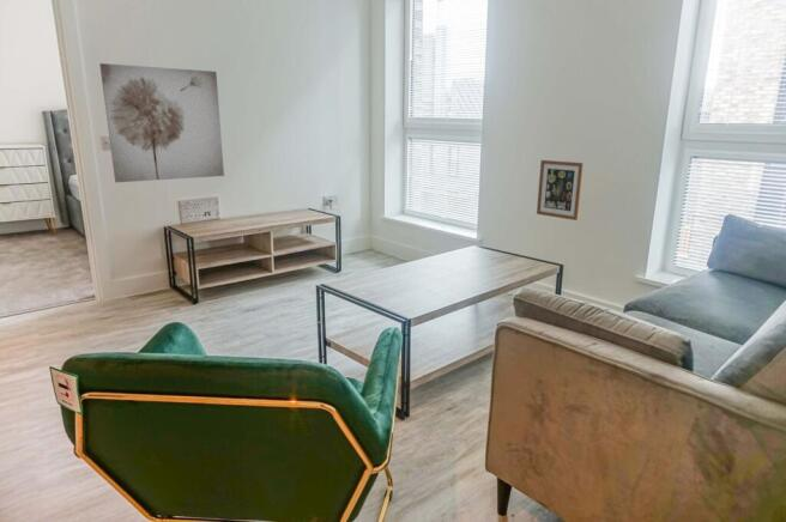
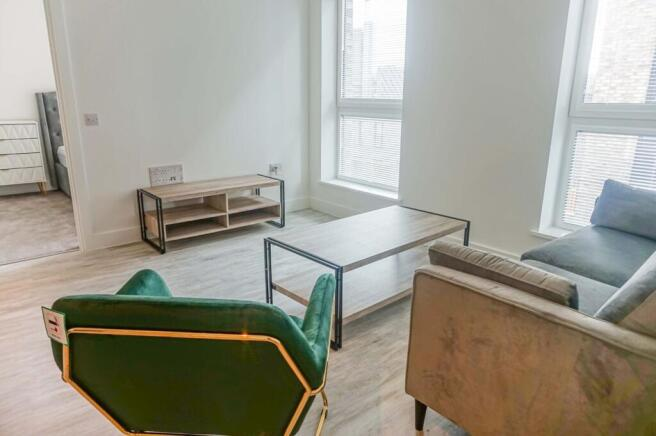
- wall art (558, 189)
- wall art (167, 125)
